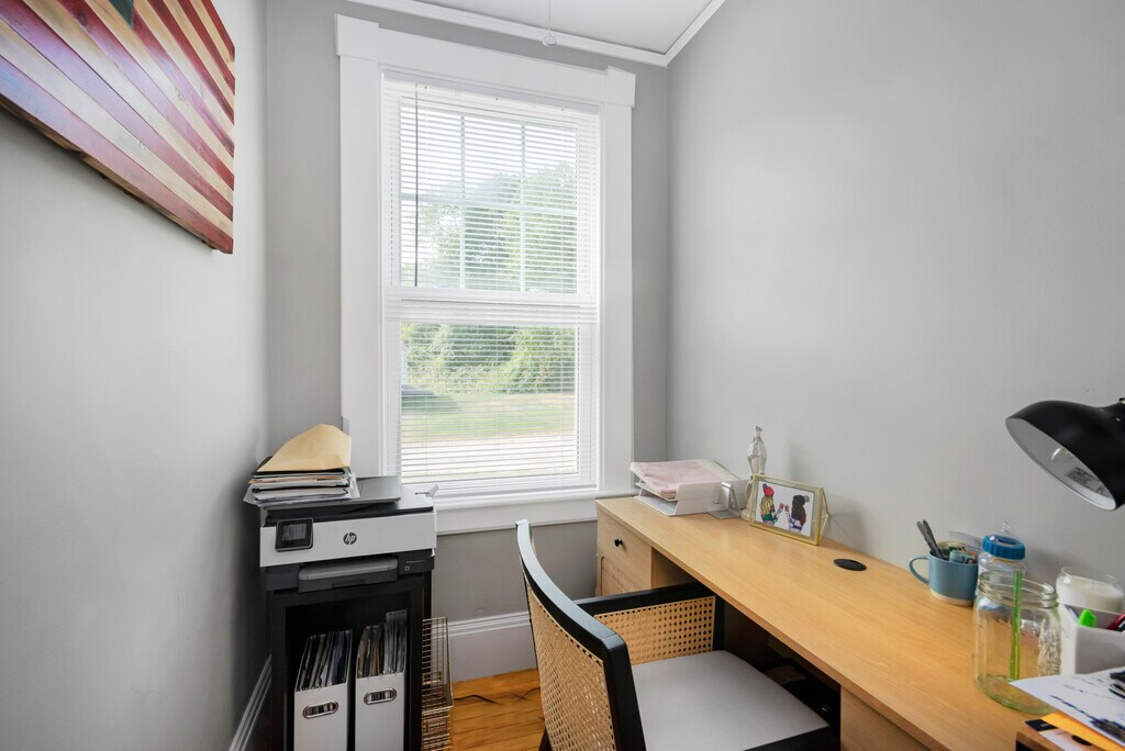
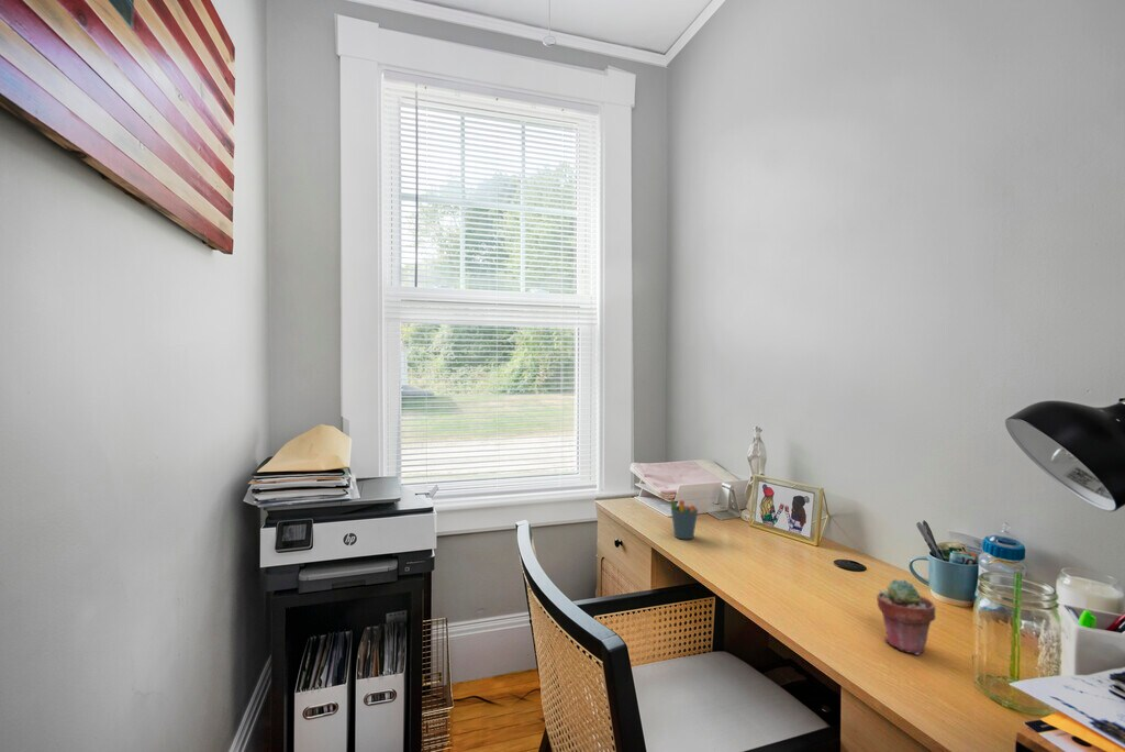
+ pen holder (683, 515)
+ potted succulent (904, 612)
